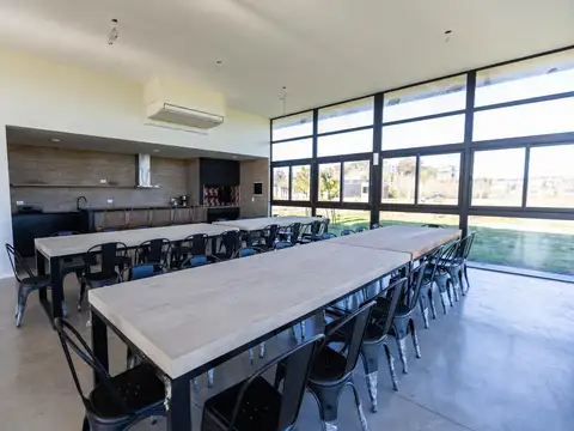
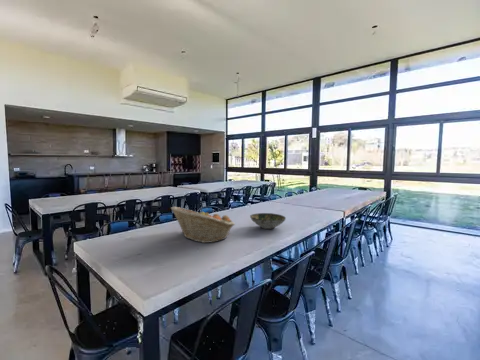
+ fruit basket (202, 221)
+ bowl (267, 221)
